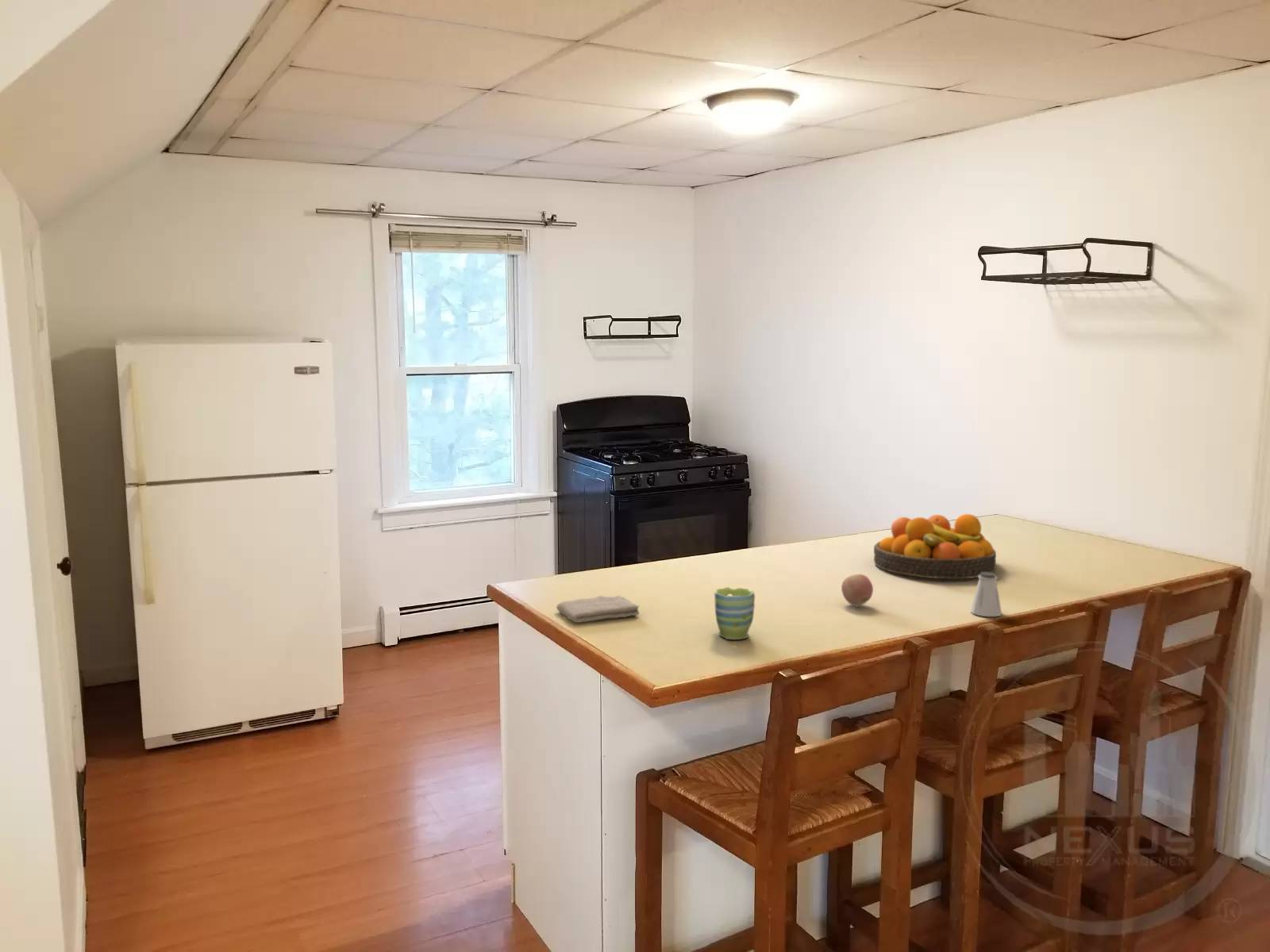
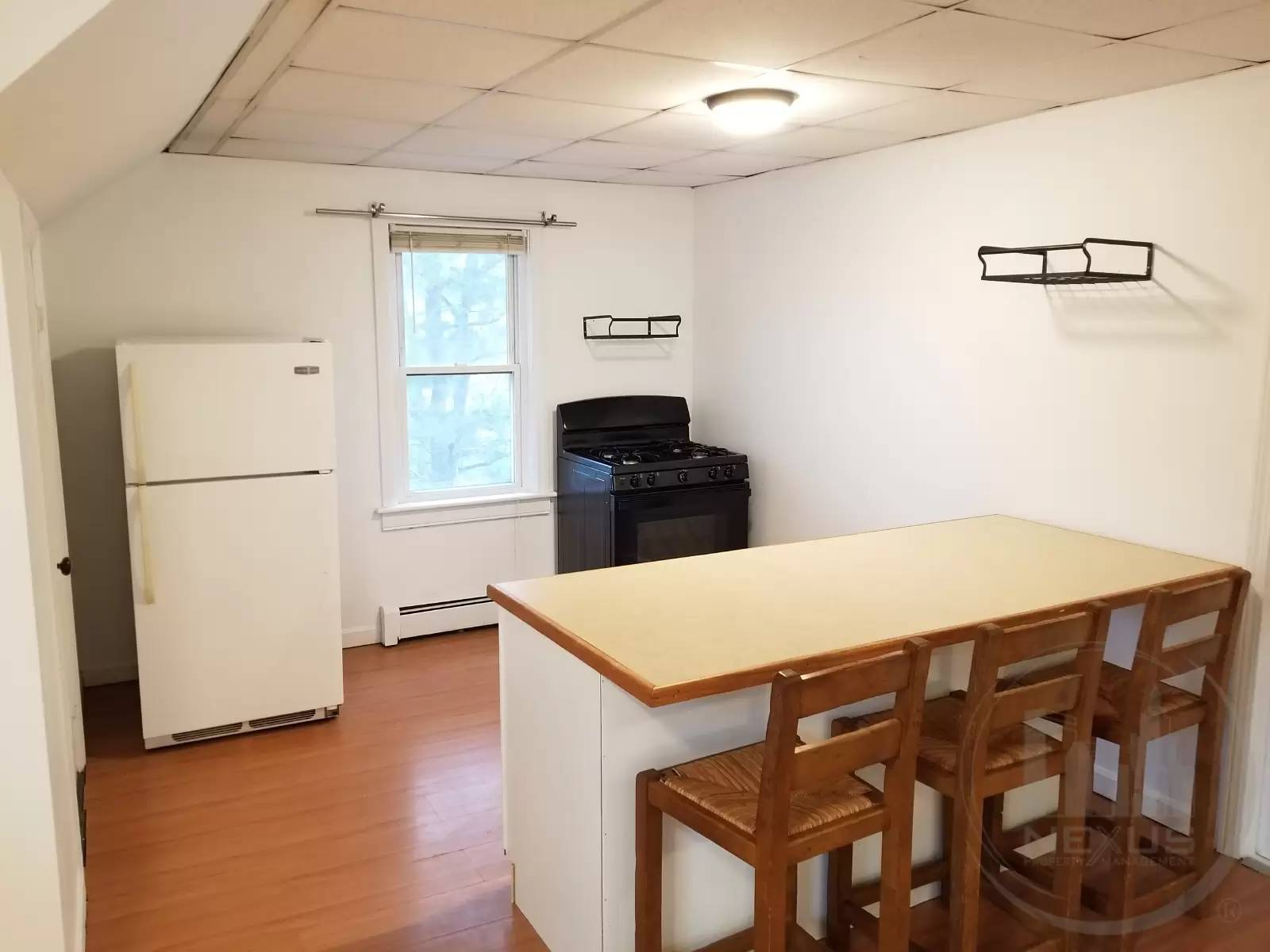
- washcloth (598, 608)
- mug (730, 611)
- apple (856, 589)
- fruit bowl (934, 539)
- saltshaker (987, 593)
